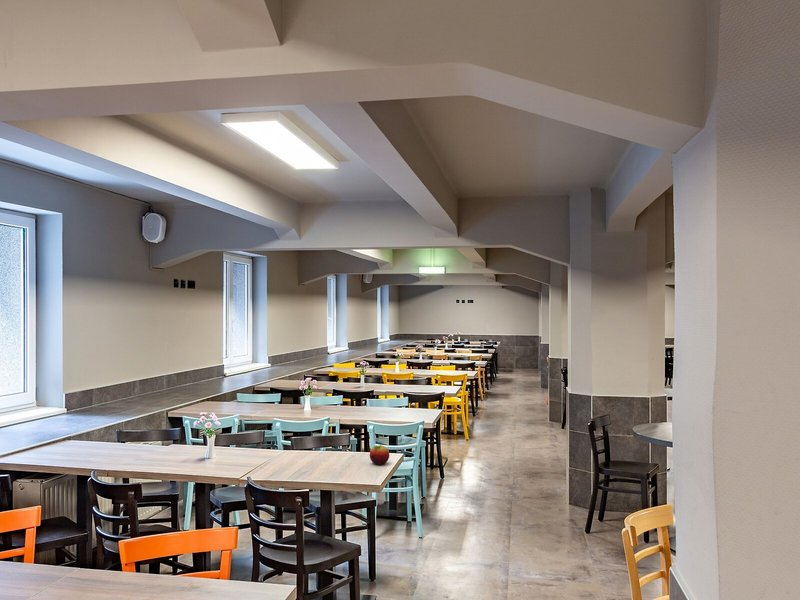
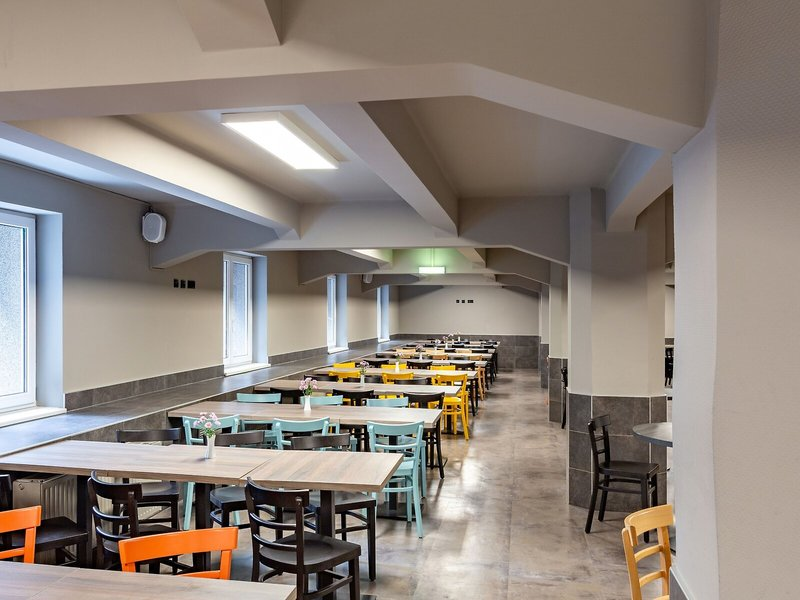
- fruit (379, 454)
